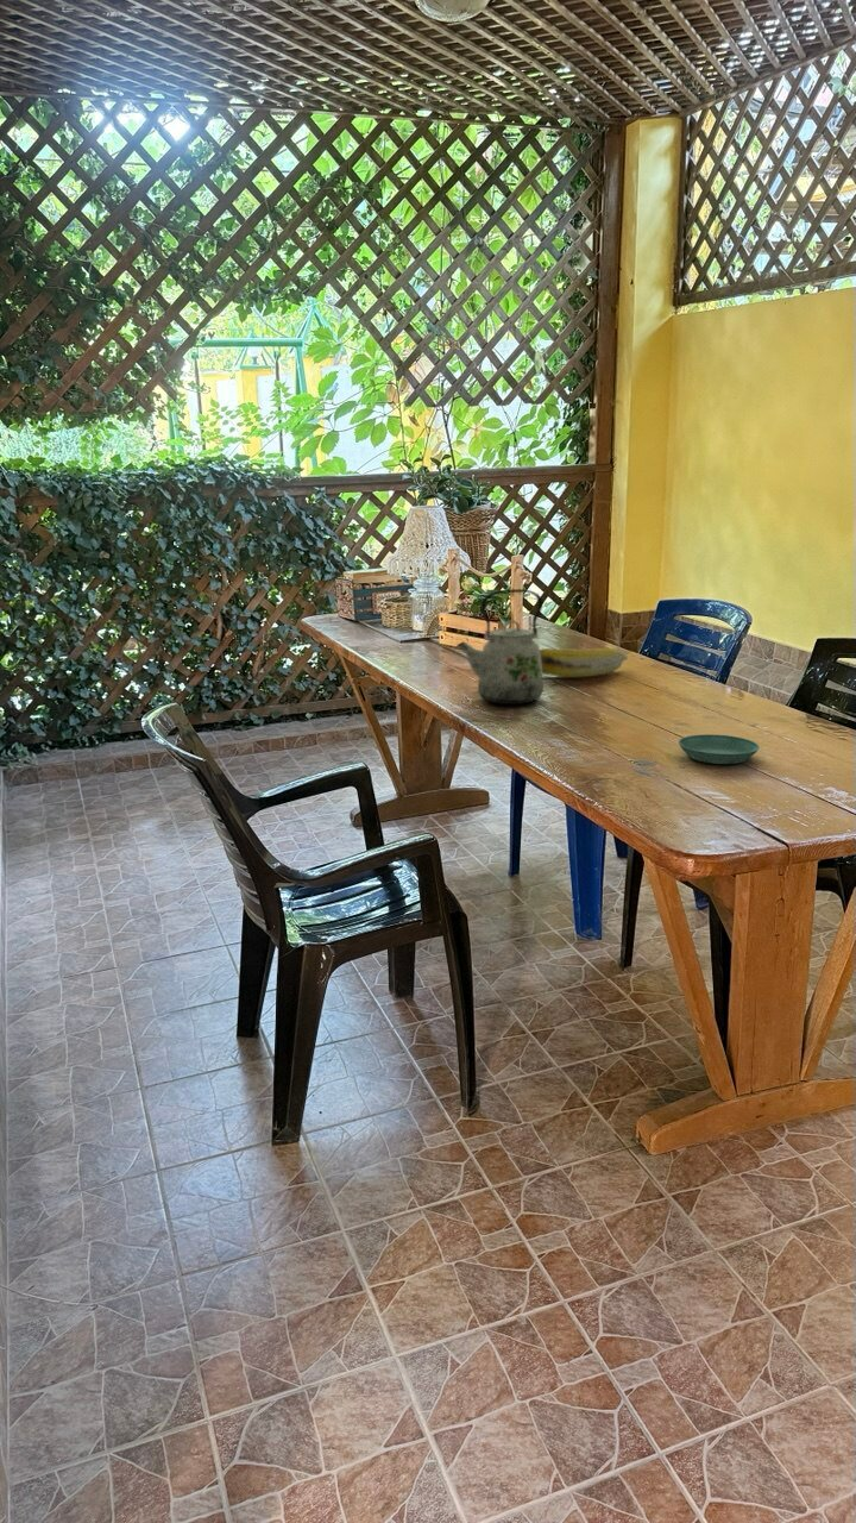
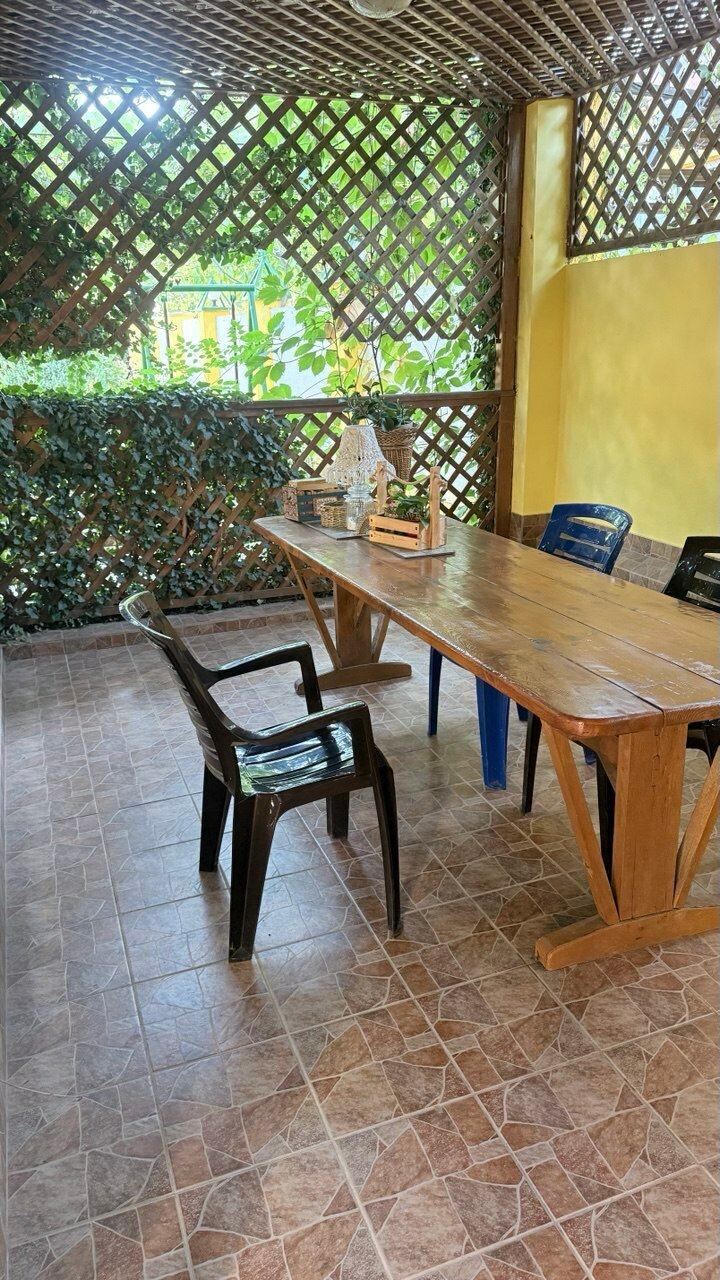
- kettle (499, 646)
- saucer (717, 750)
- banana (578, 658)
